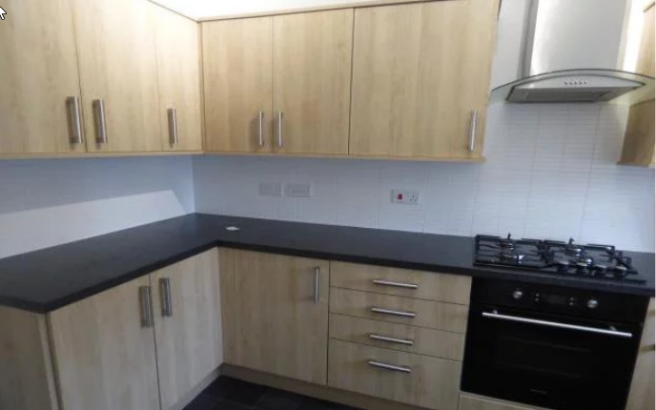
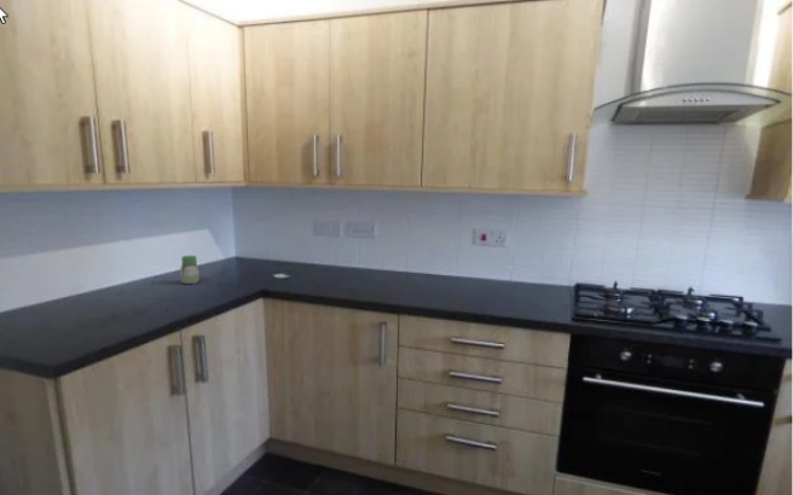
+ jar (189, 269)
